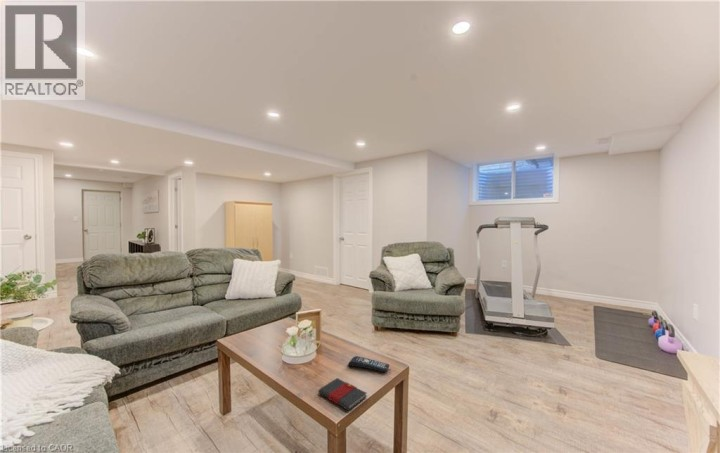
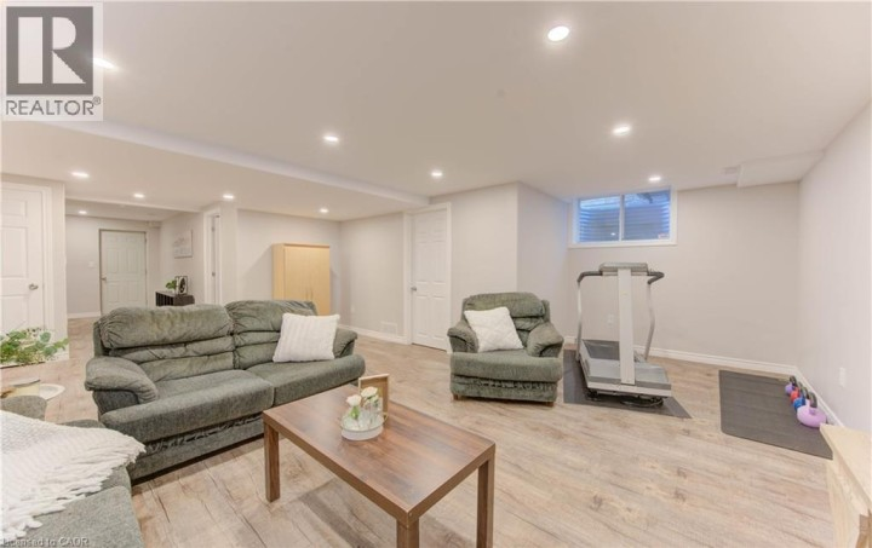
- remote control (368, 363)
- book (342, 392)
